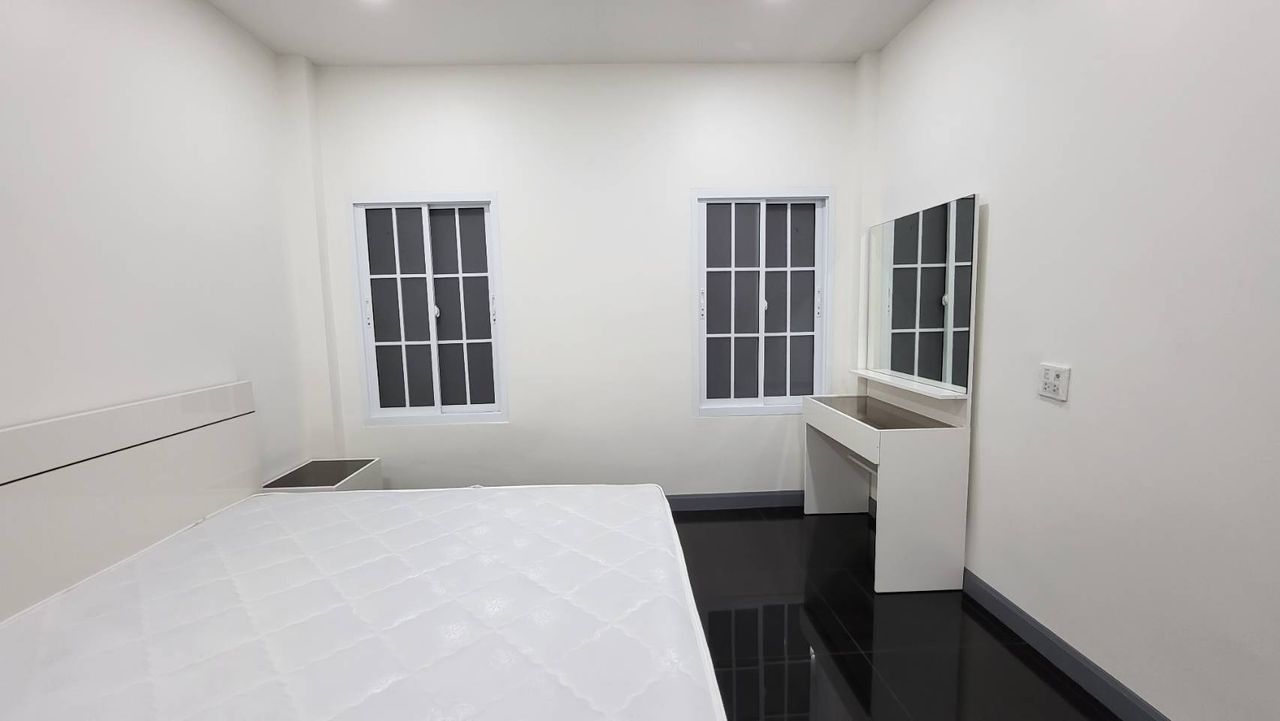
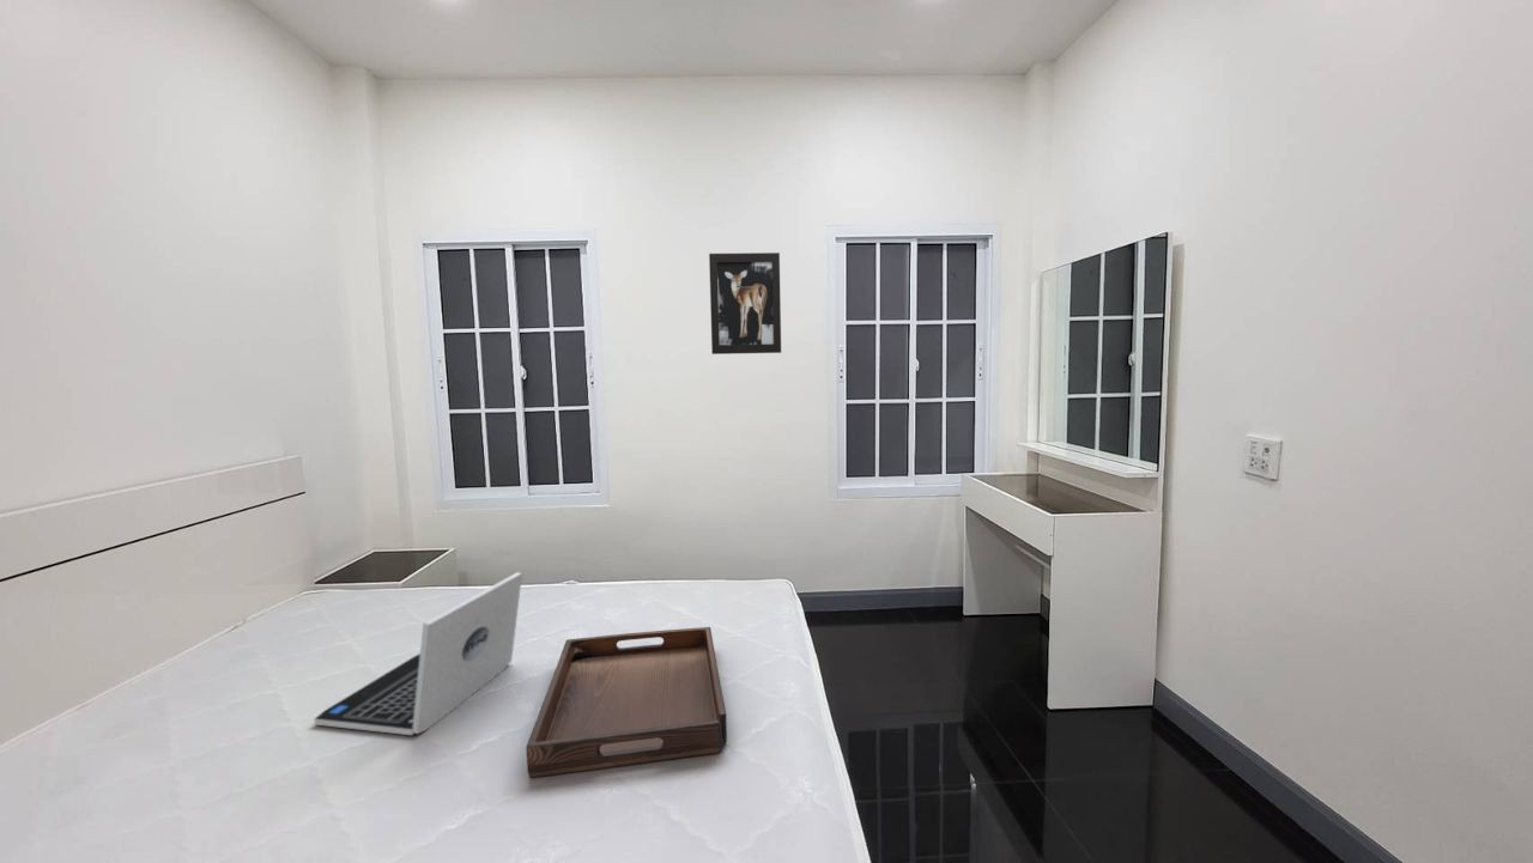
+ wall art (745, 303)
+ serving tray (636, 687)
+ laptop (425, 643)
